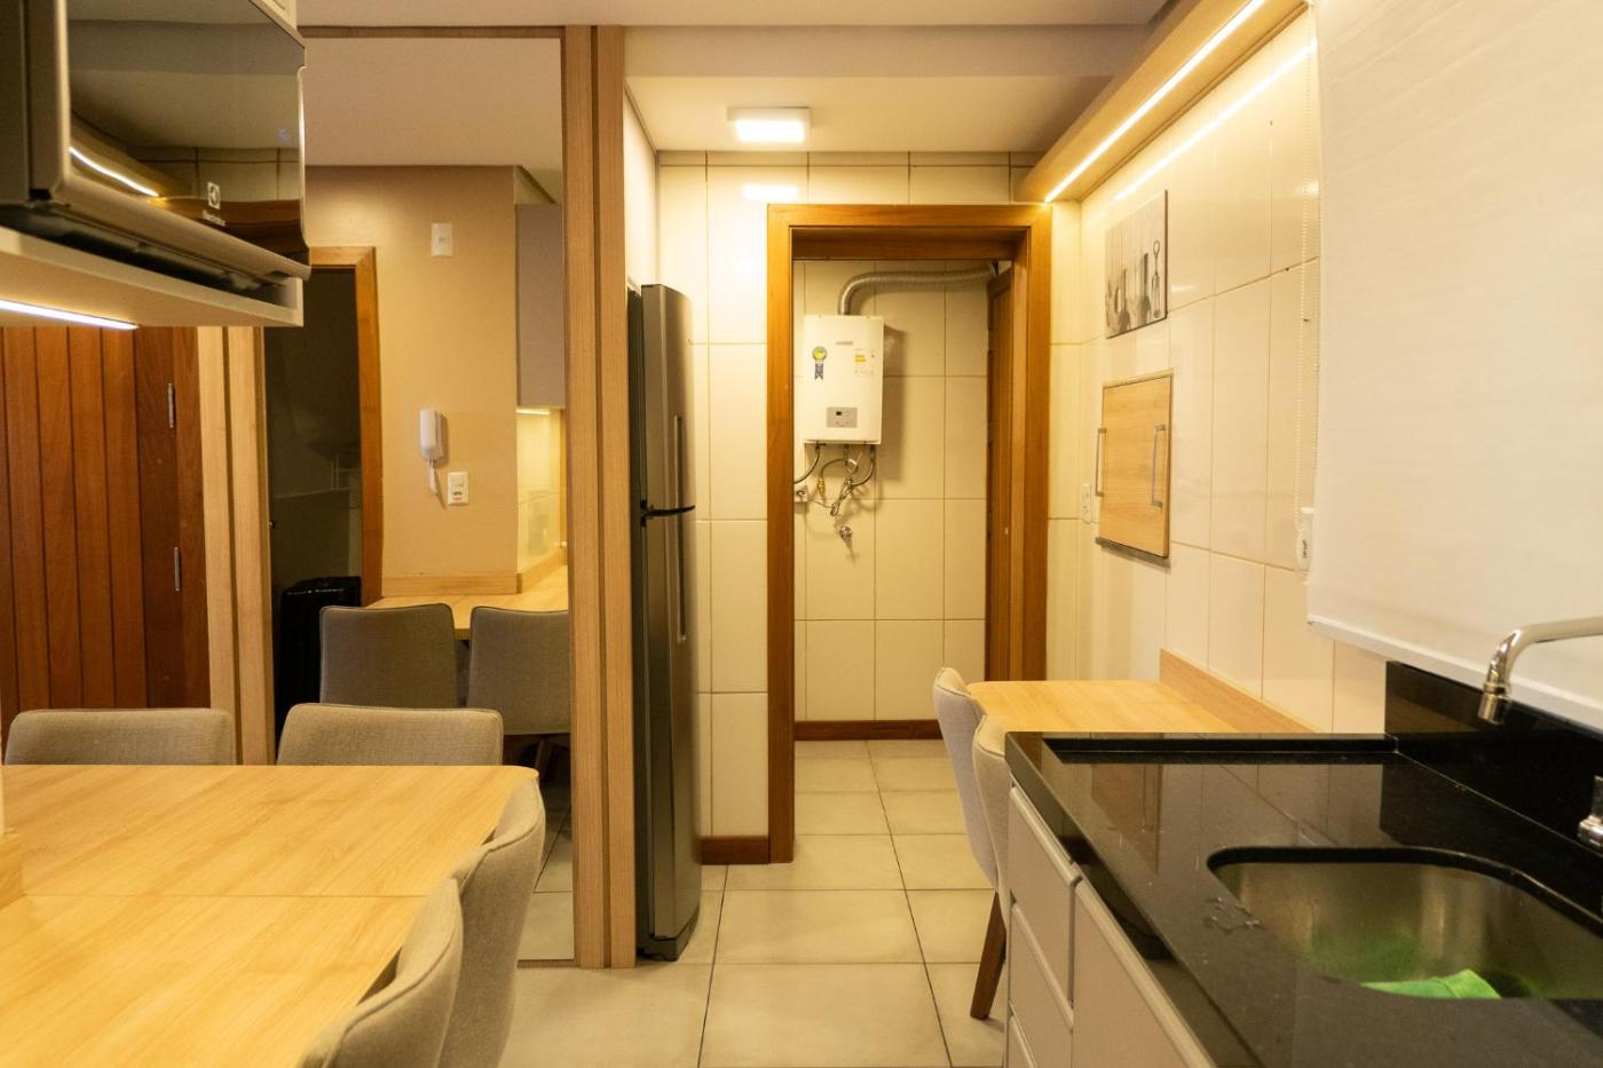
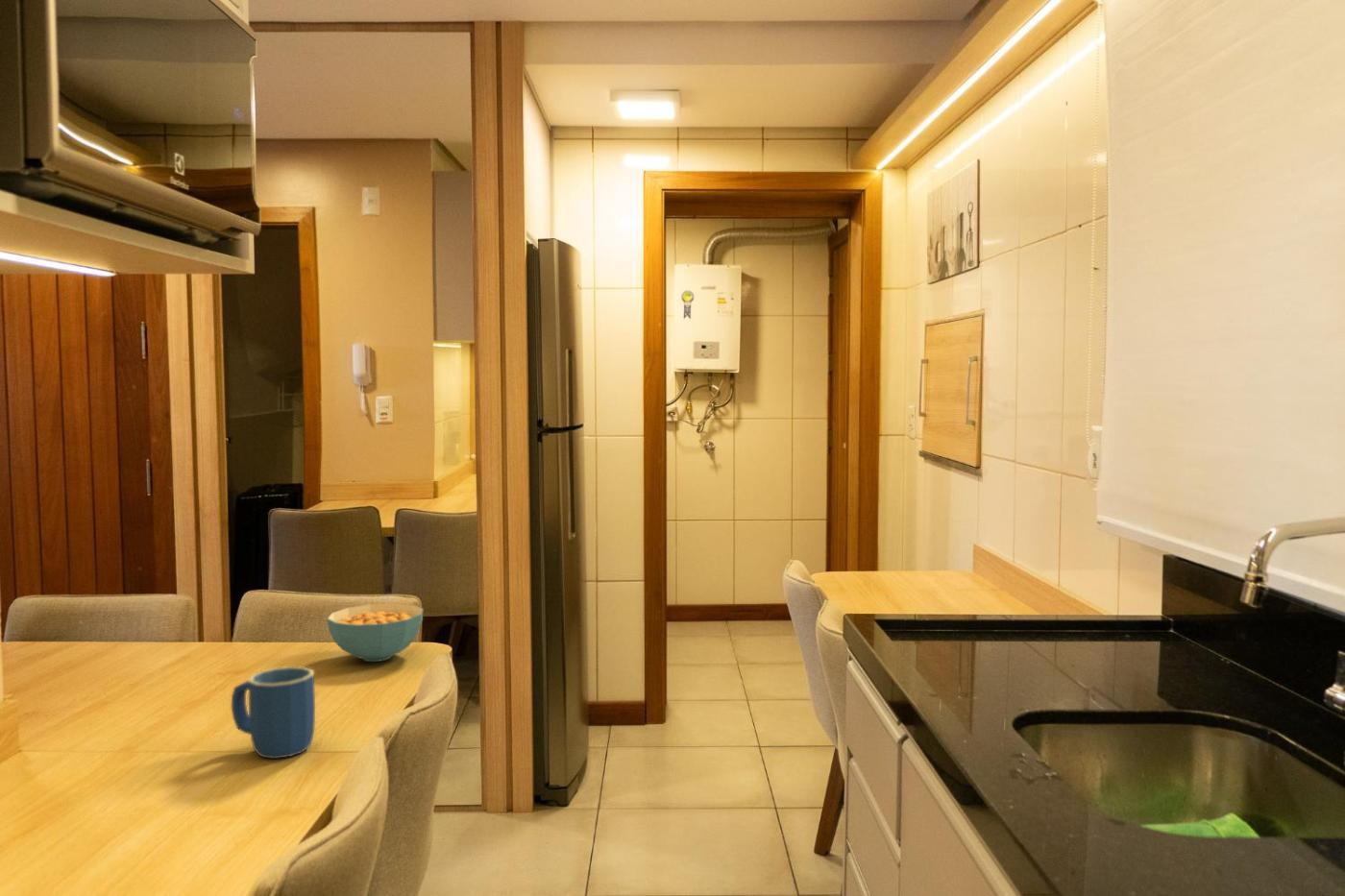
+ mug (276, 712)
+ cereal bowl (377, 636)
